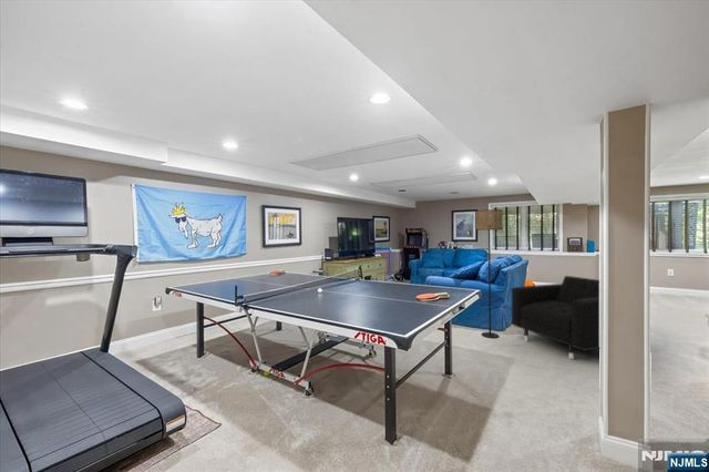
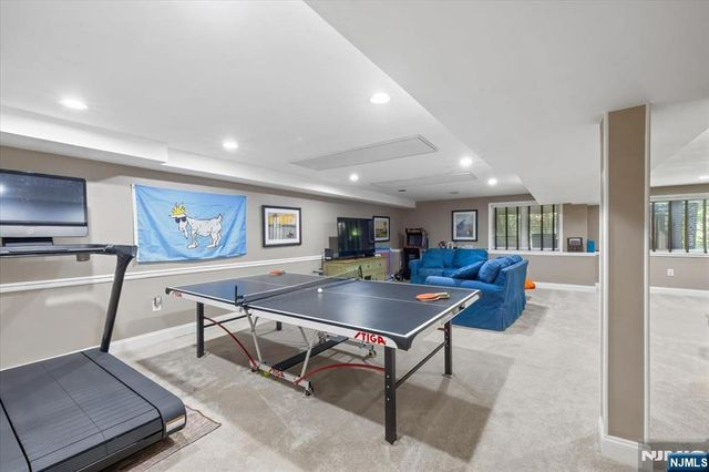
- floor lamp (489, 273)
- armchair (572, 312)
